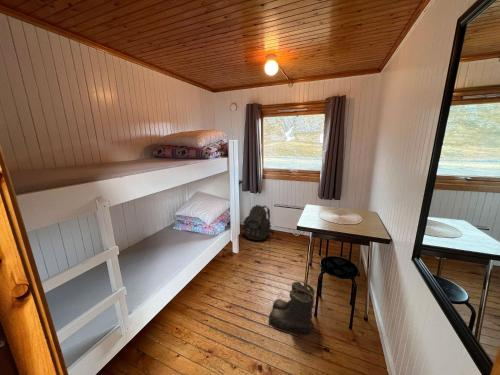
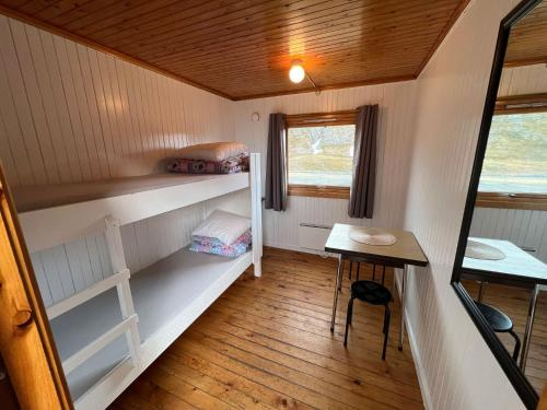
- backpack (258, 221)
- boots (291, 303)
